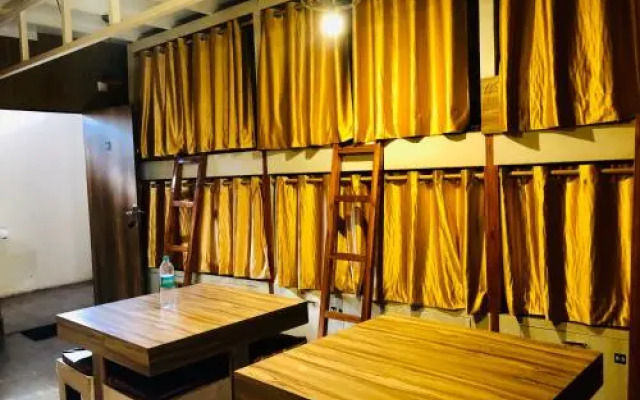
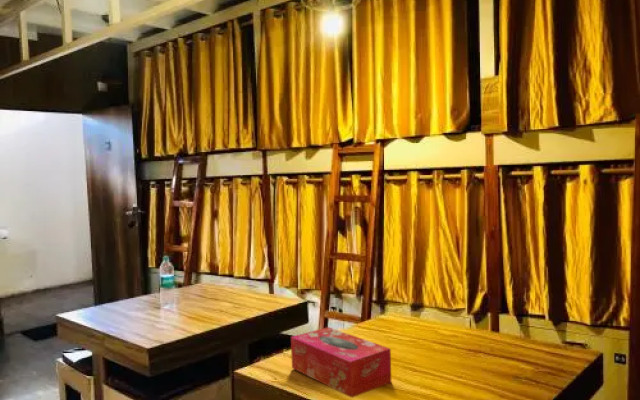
+ tissue box (338, 358)
